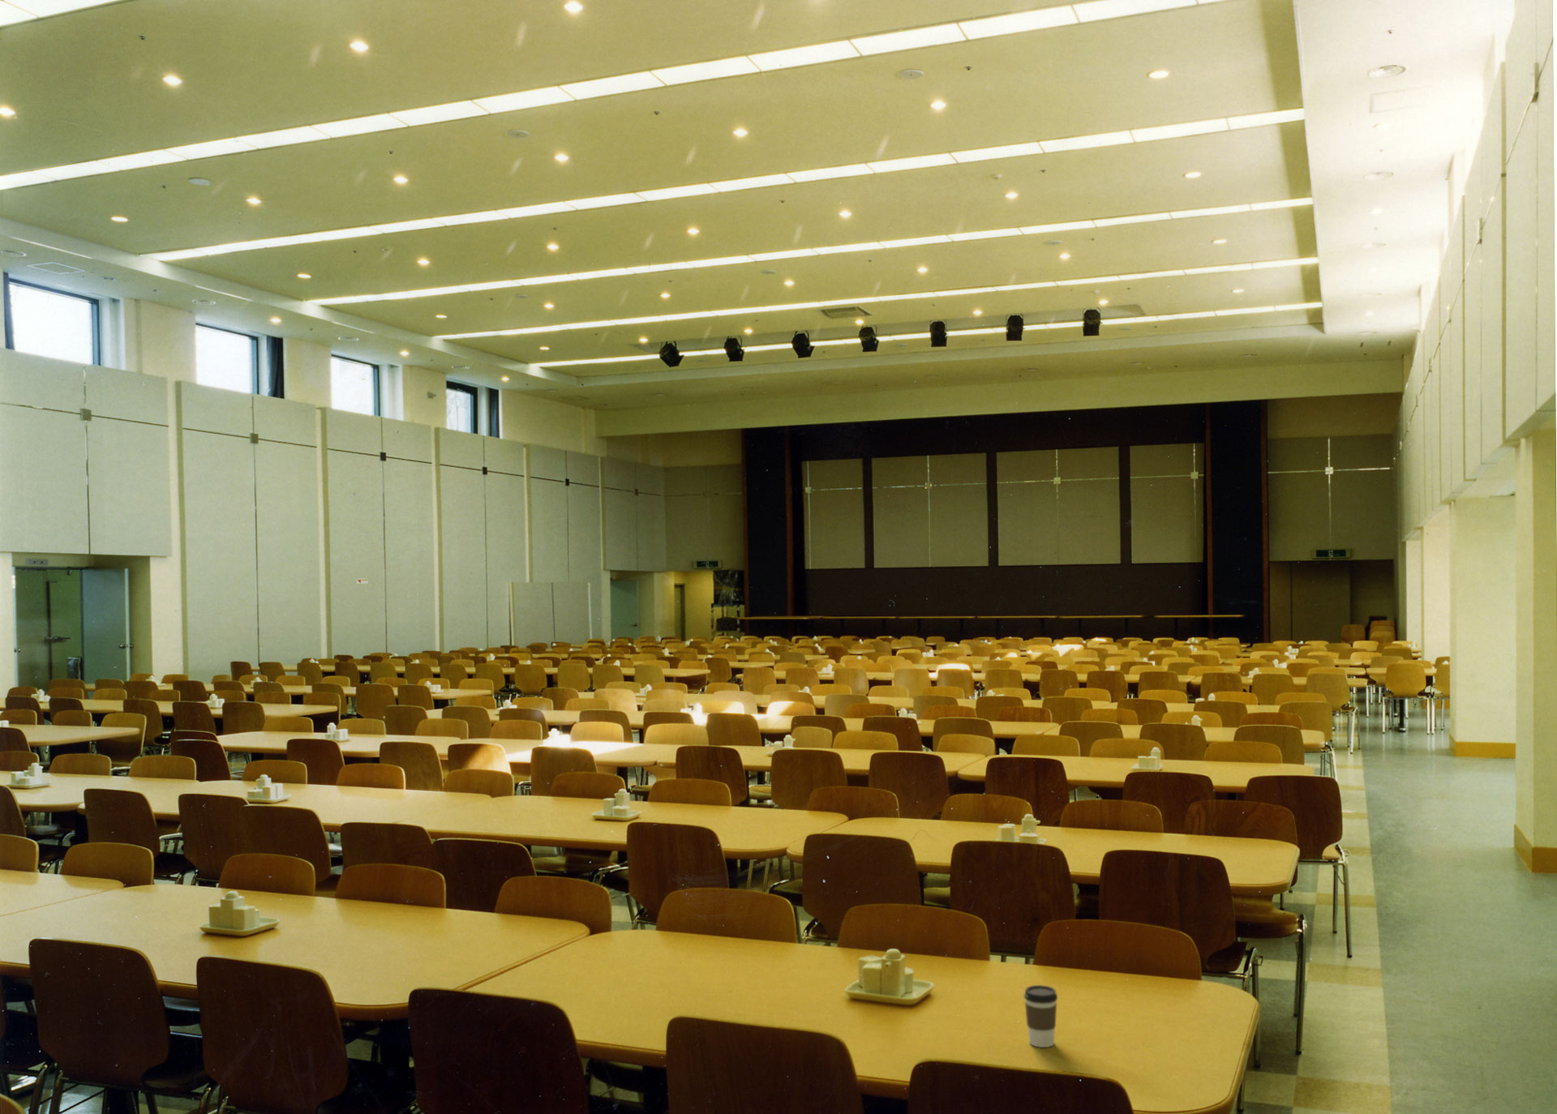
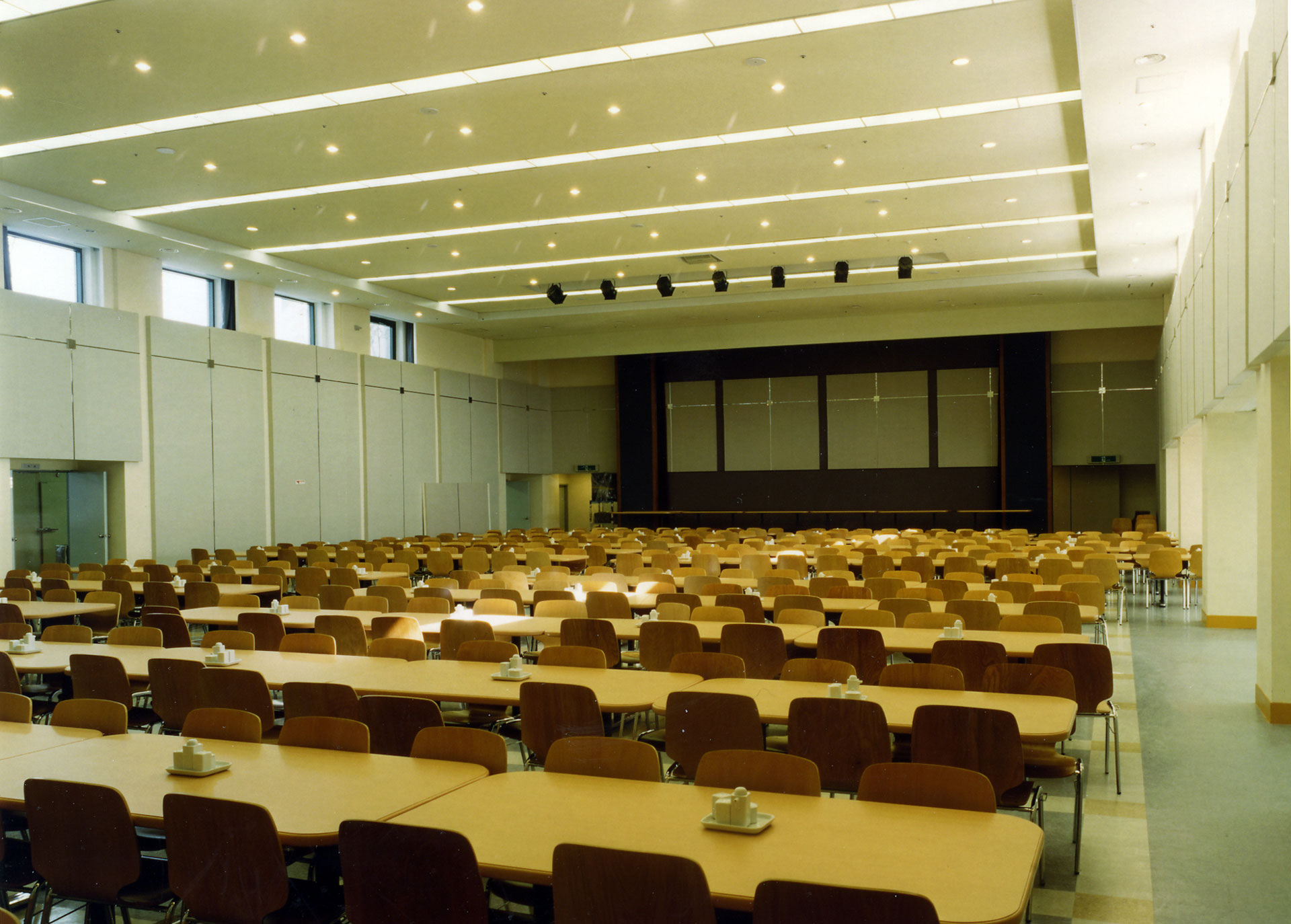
- coffee cup (1041, 1016)
